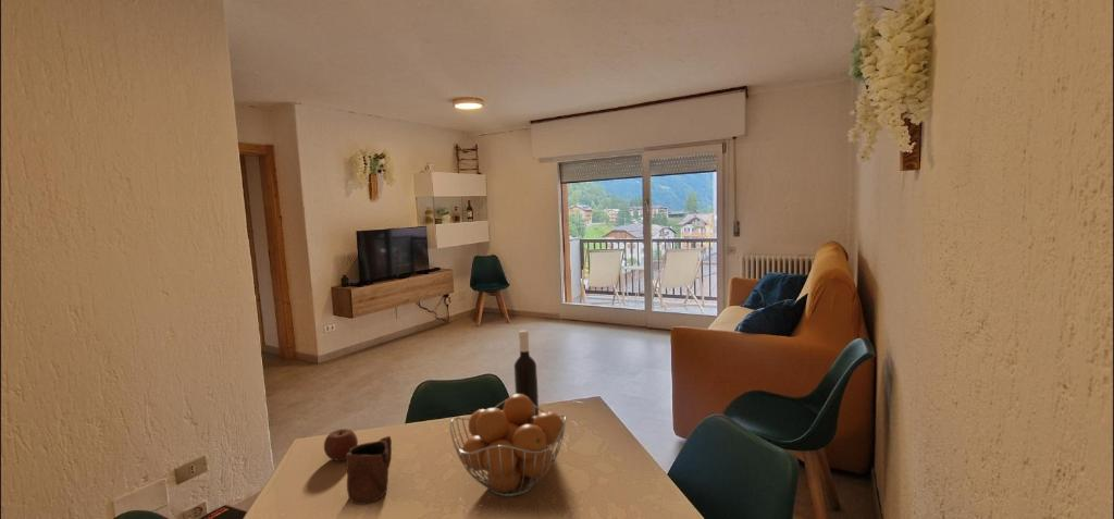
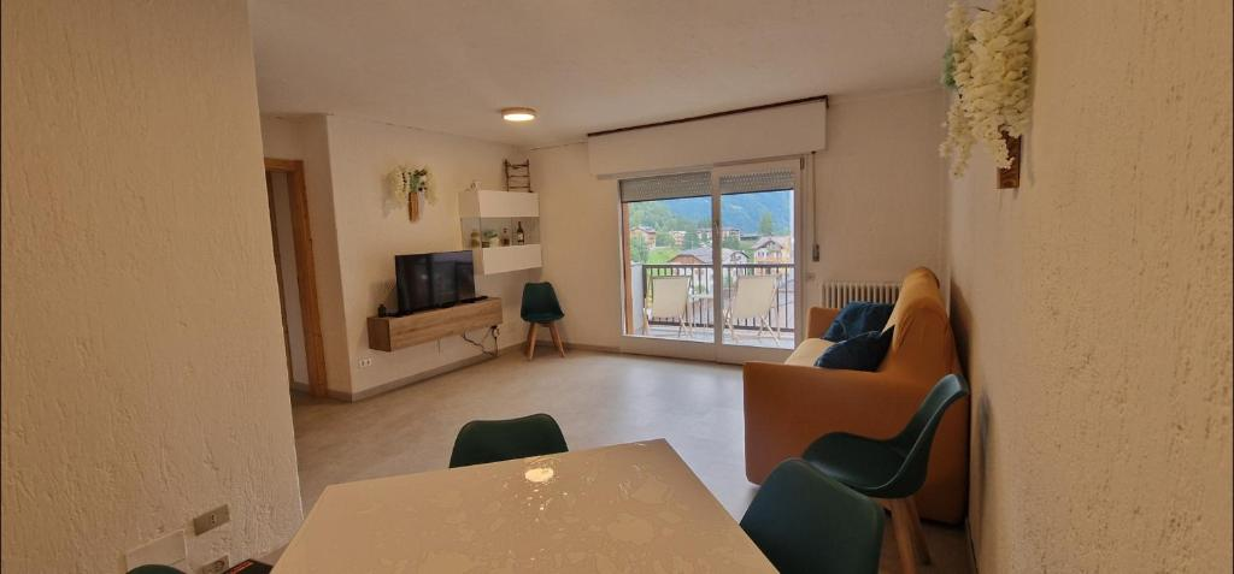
- wine bottle (525, 378)
- mug (373, 464)
- apple (341, 443)
- fruit basket (509, 443)
